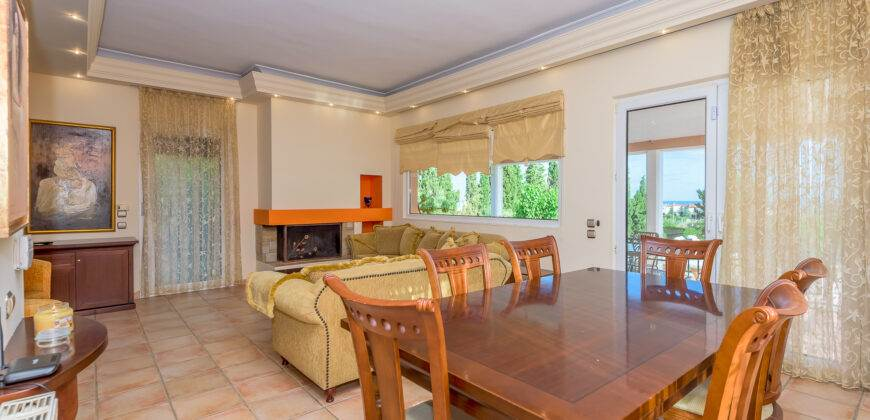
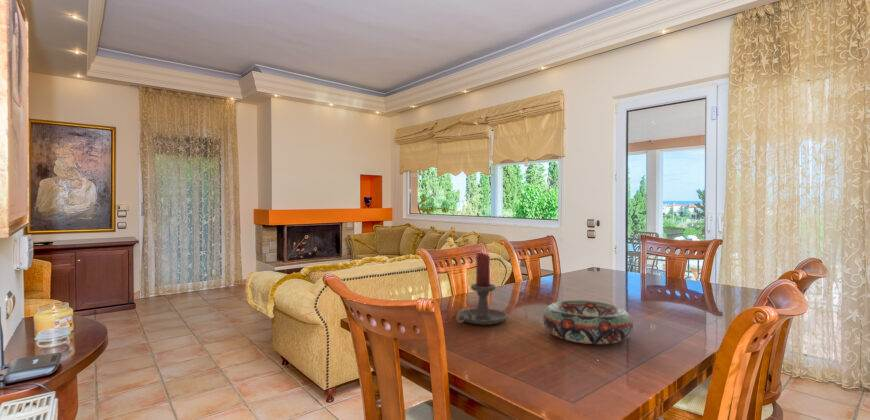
+ decorative bowl (586, 321)
+ candle holder (478, 287)
